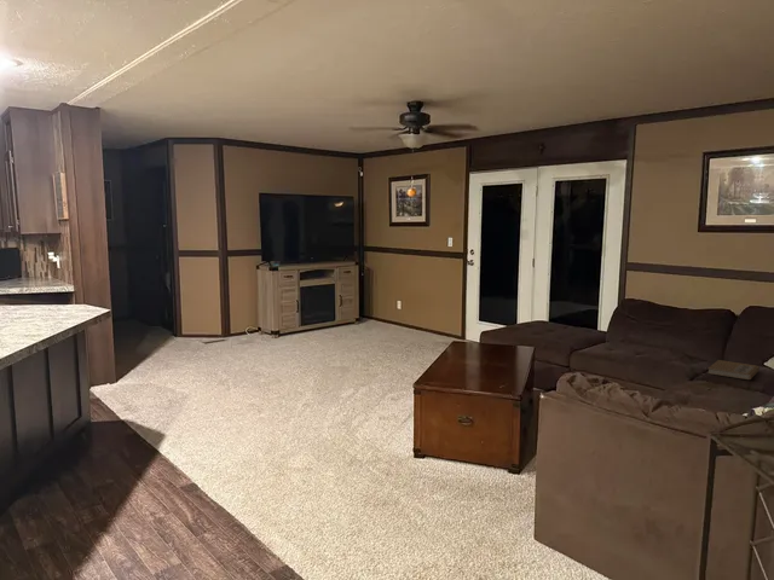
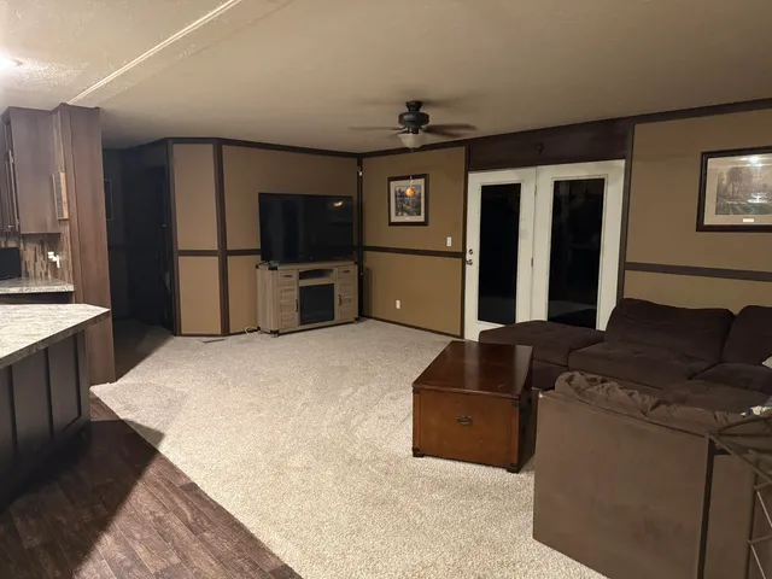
- book (733, 369)
